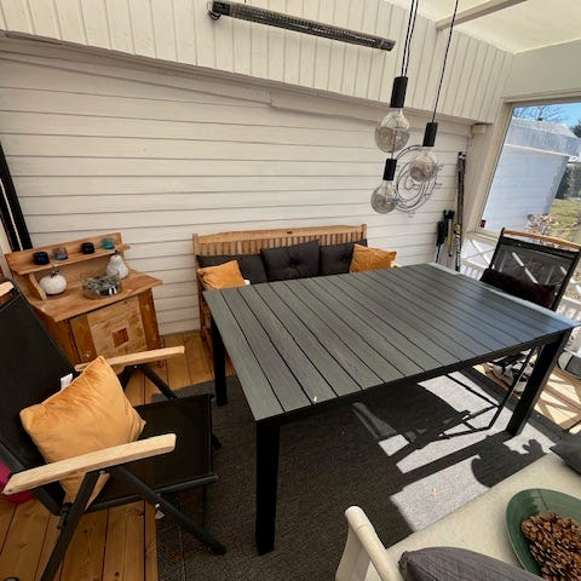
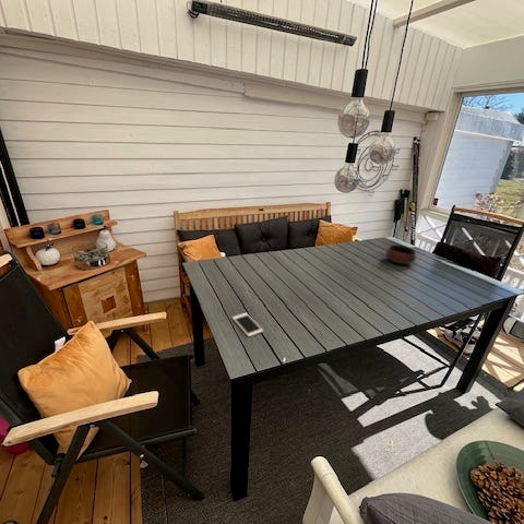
+ bowl (401, 254)
+ cell phone (247, 323)
